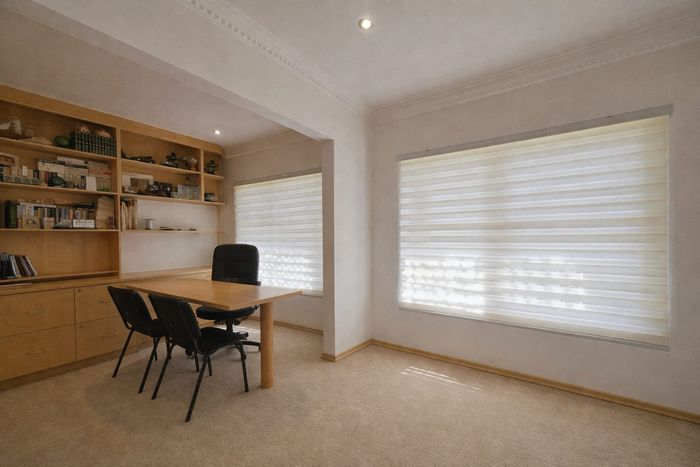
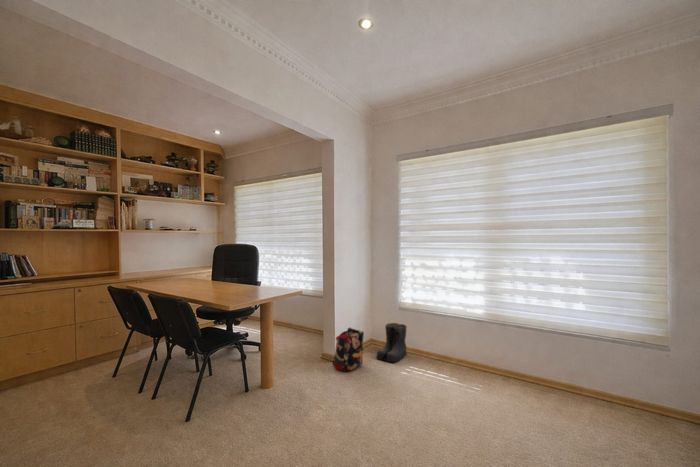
+ backpack (348, 347)
+ boots (392, 341)
